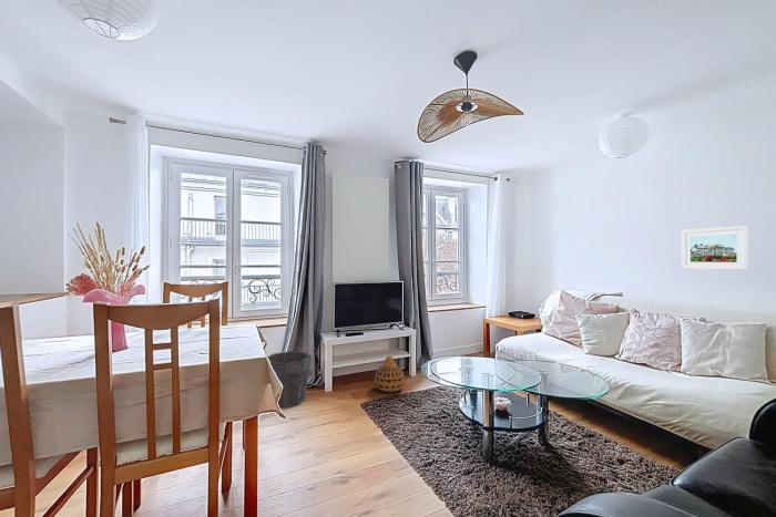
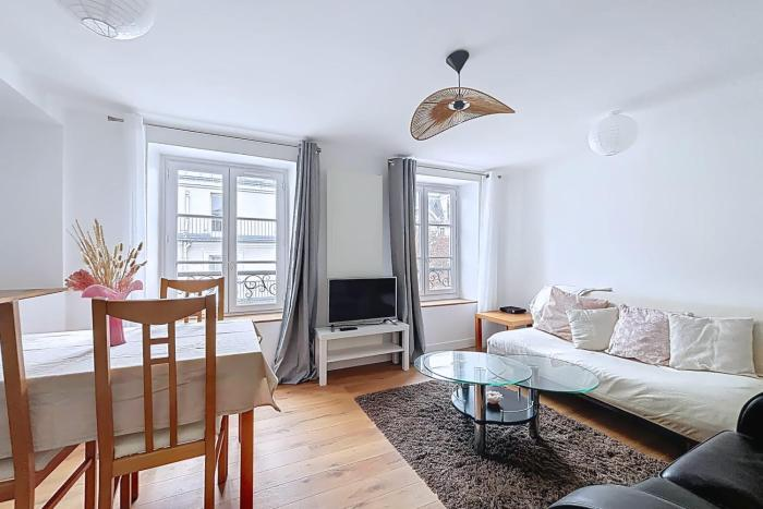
- waste bin (287, 379)
- vase (389, 372)
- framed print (712, 248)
